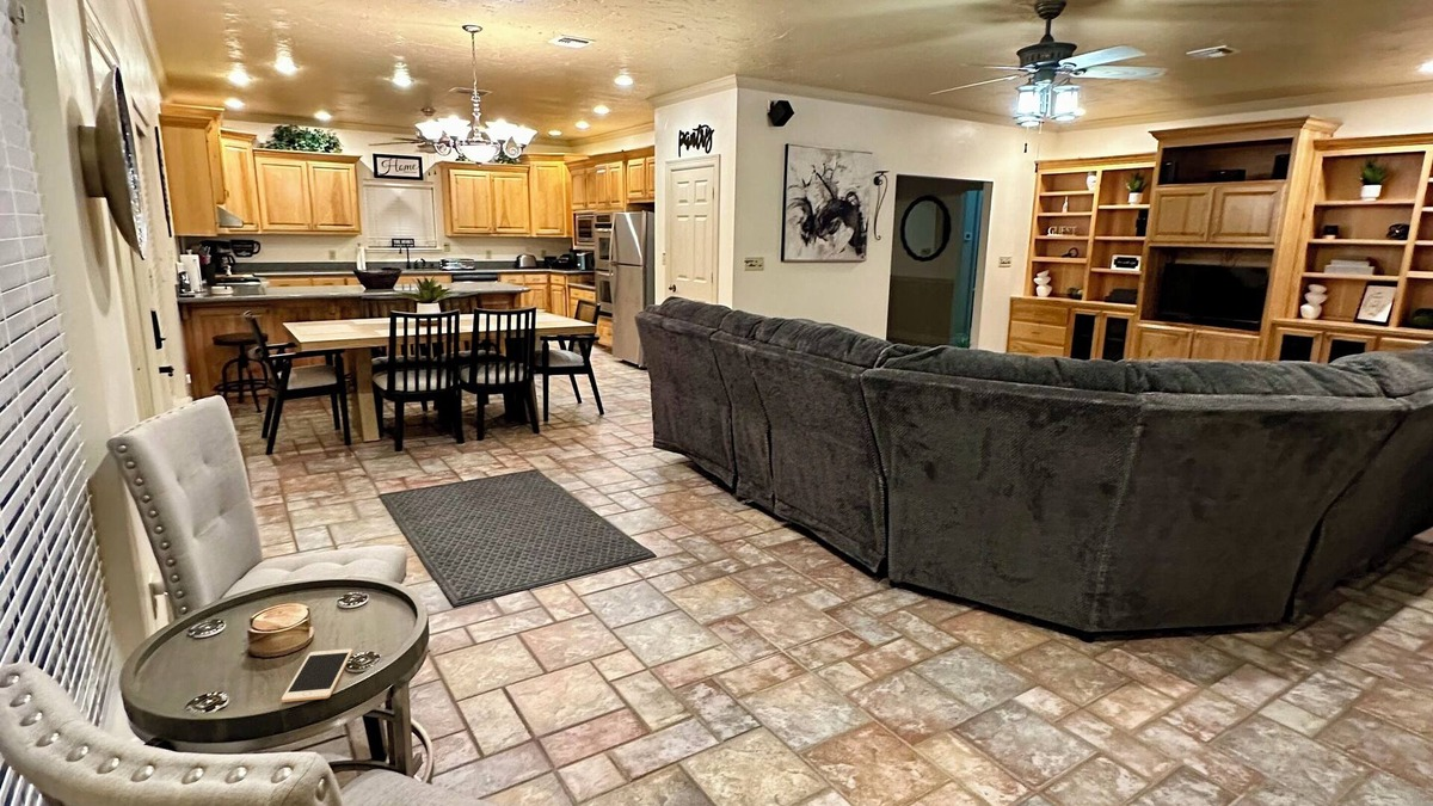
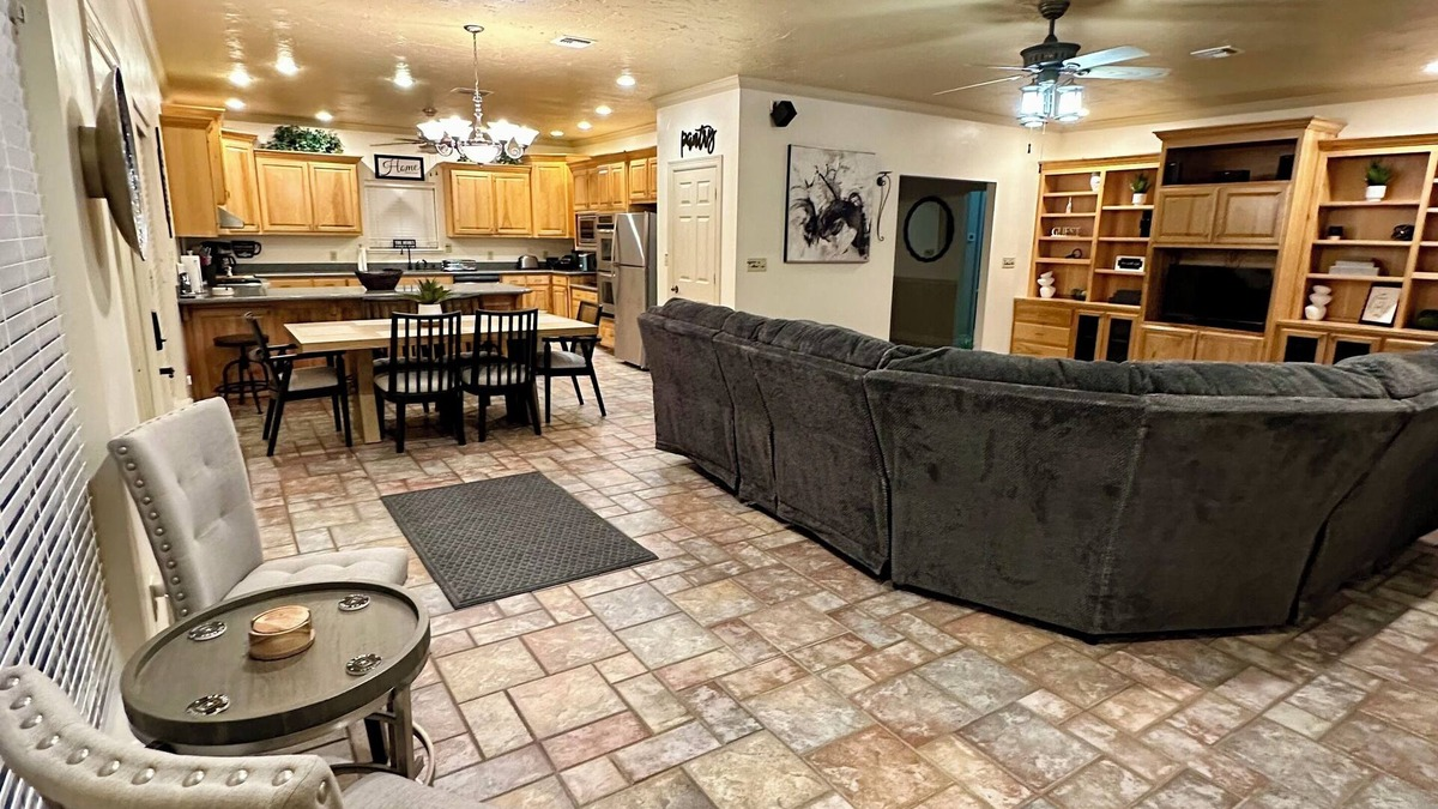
- cell phone (319, 673)
